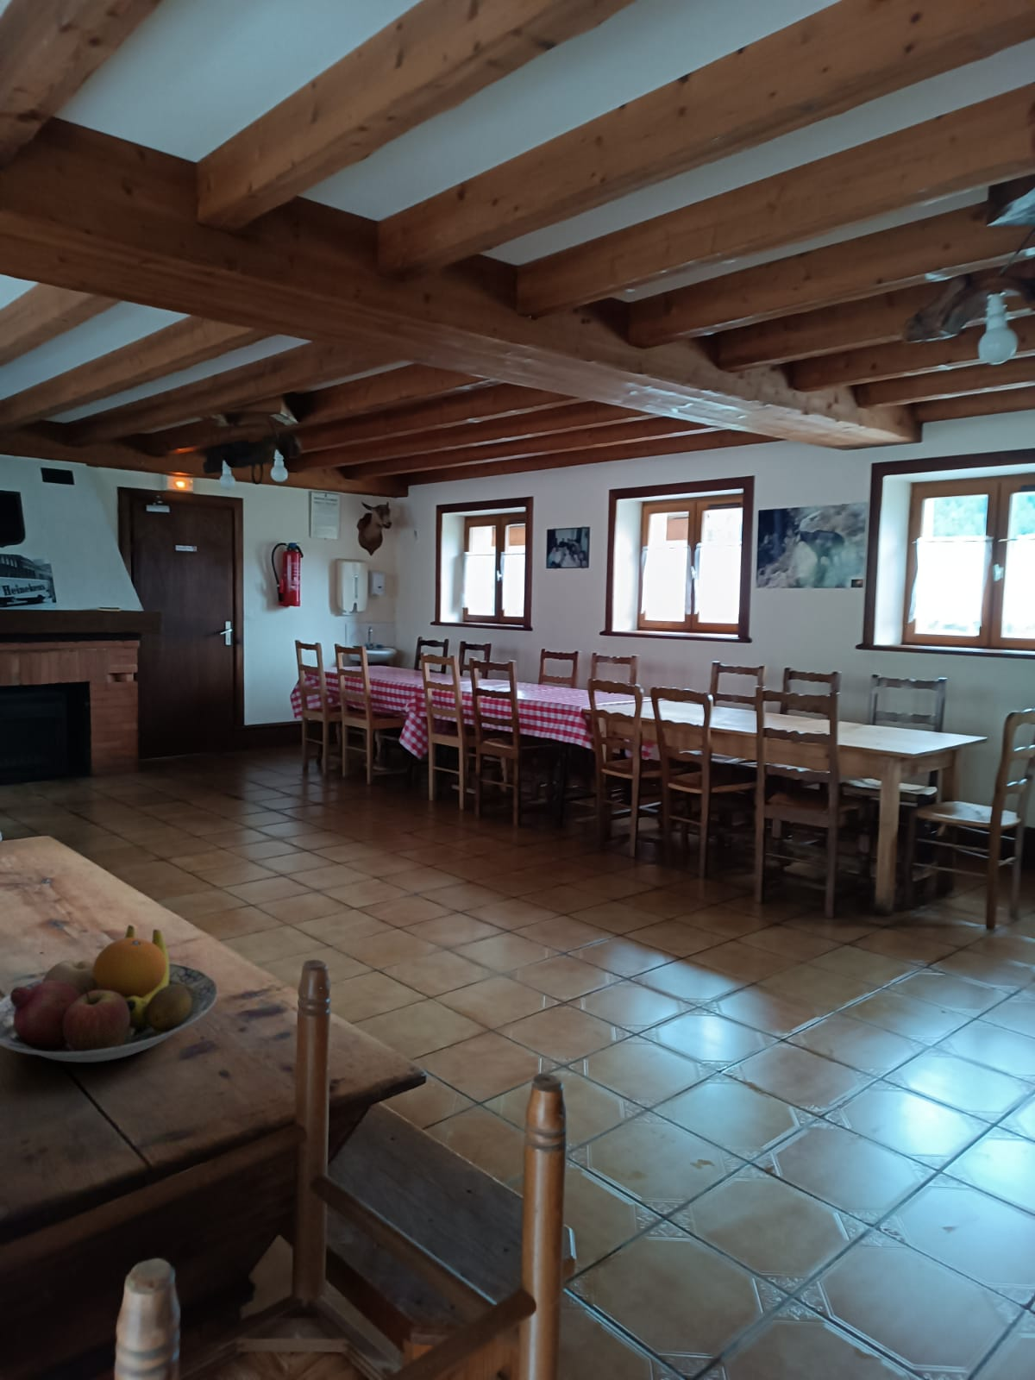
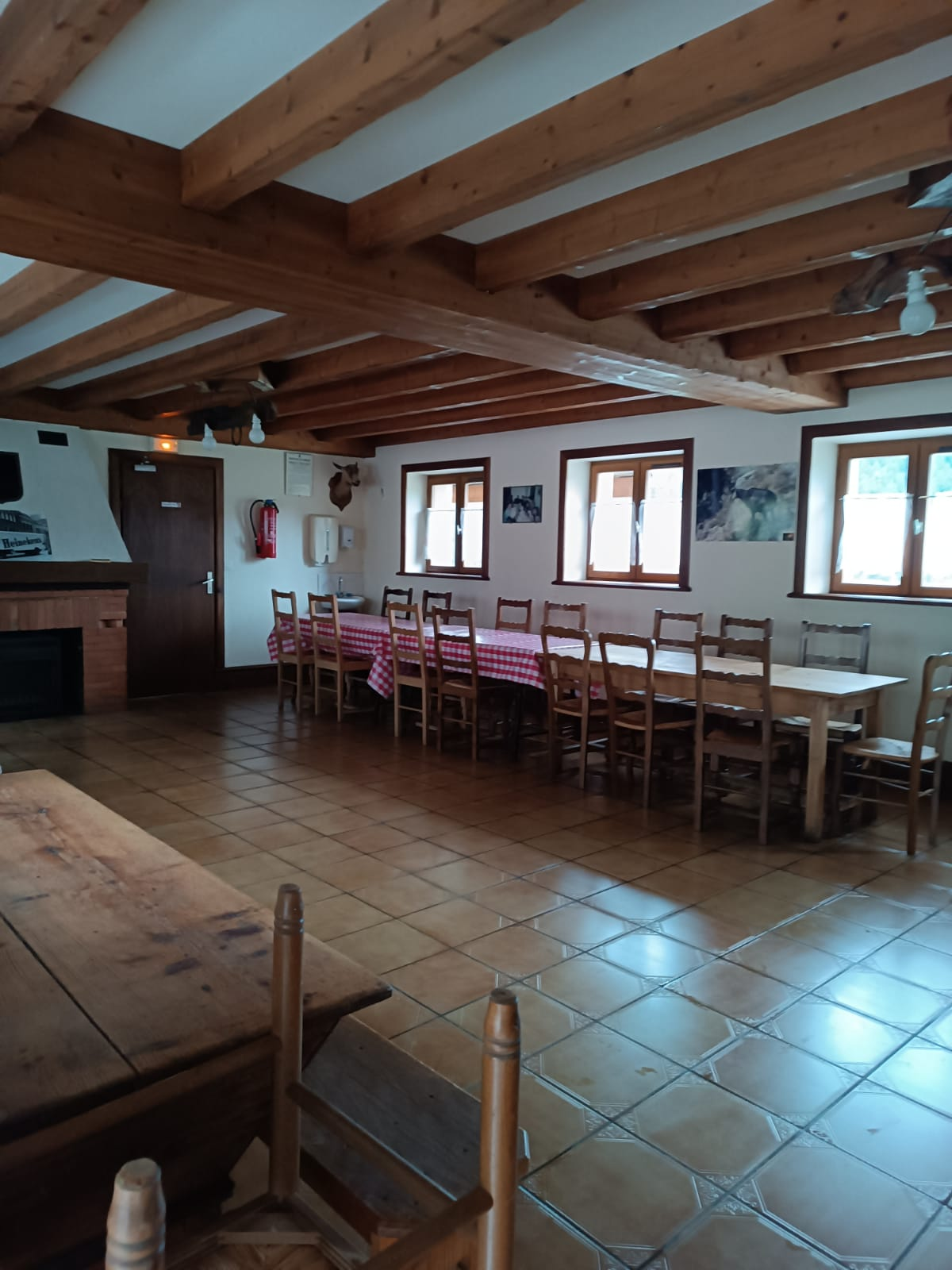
- fruit bowl (107, 993)
